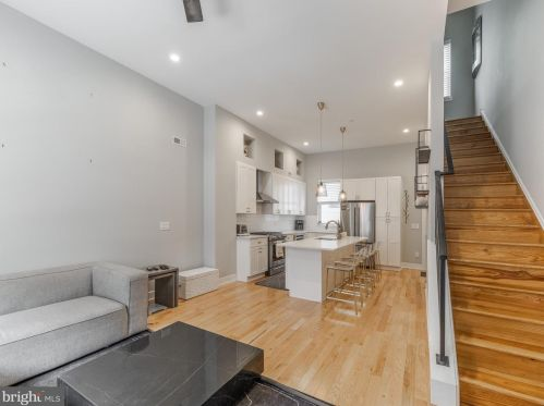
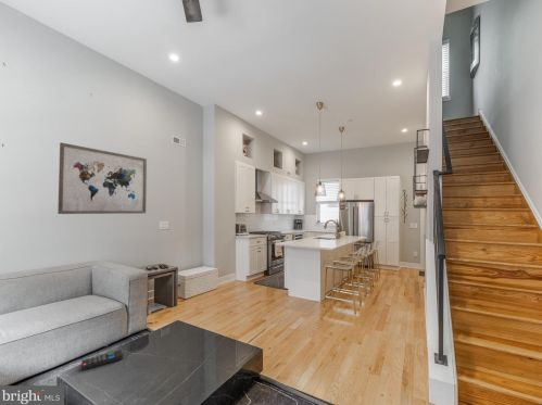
+ wall art (108, 182)
+ remote control (102, 358)
